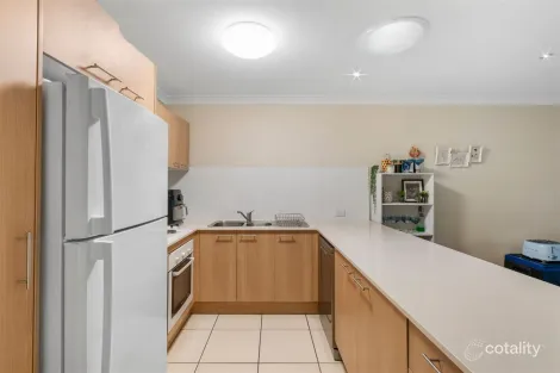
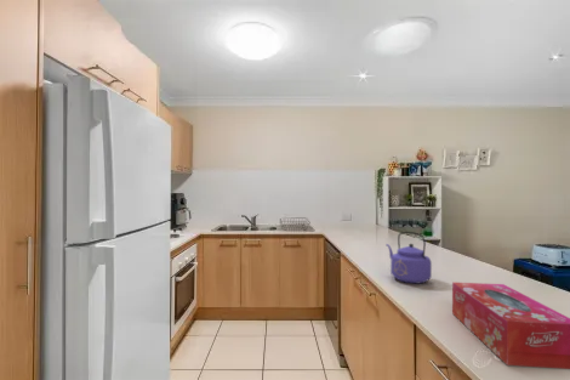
+ tissue box (505, 317)
+ kettle (405, 254)
